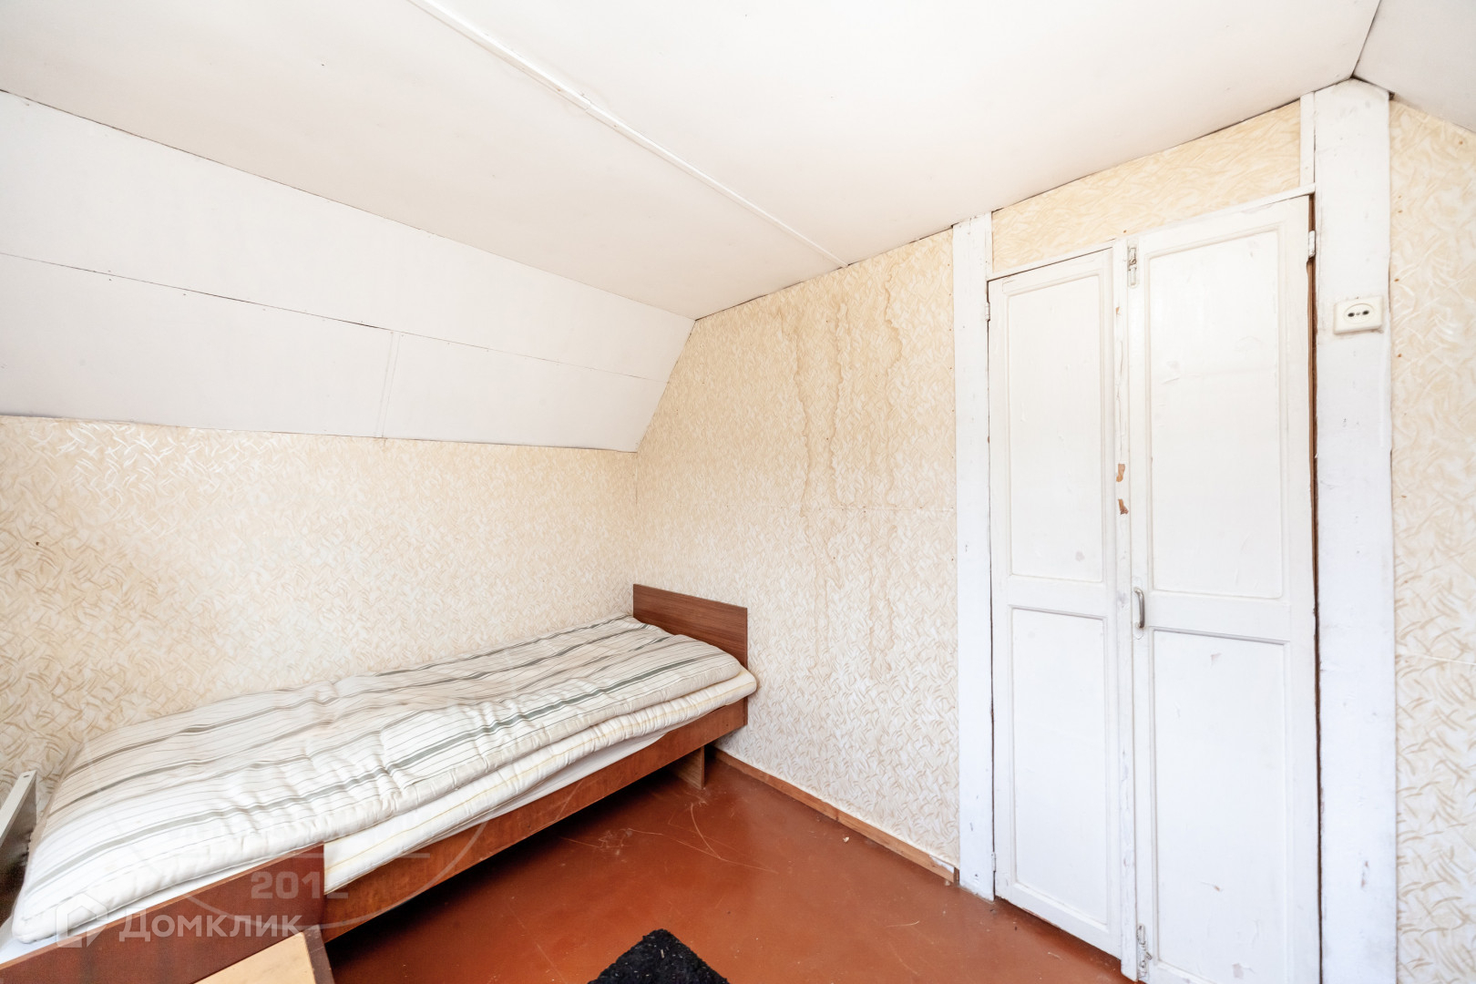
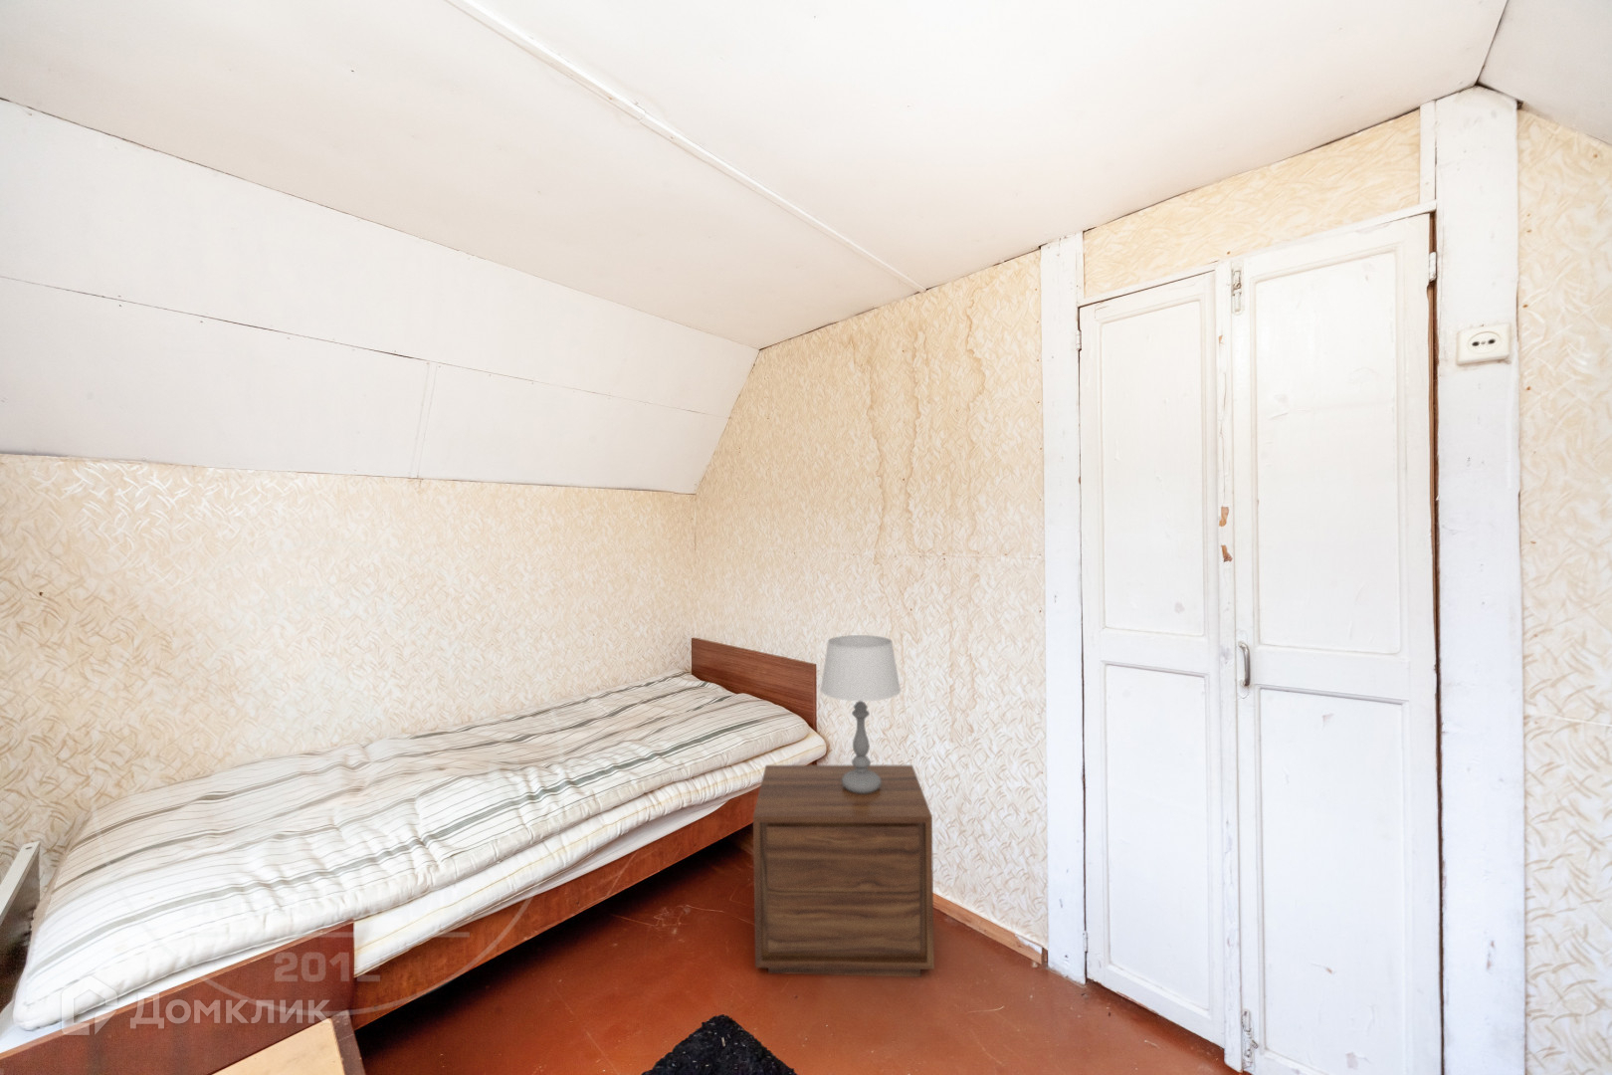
+ nightstand (841, 861)
+ table lamp (860, 713)
